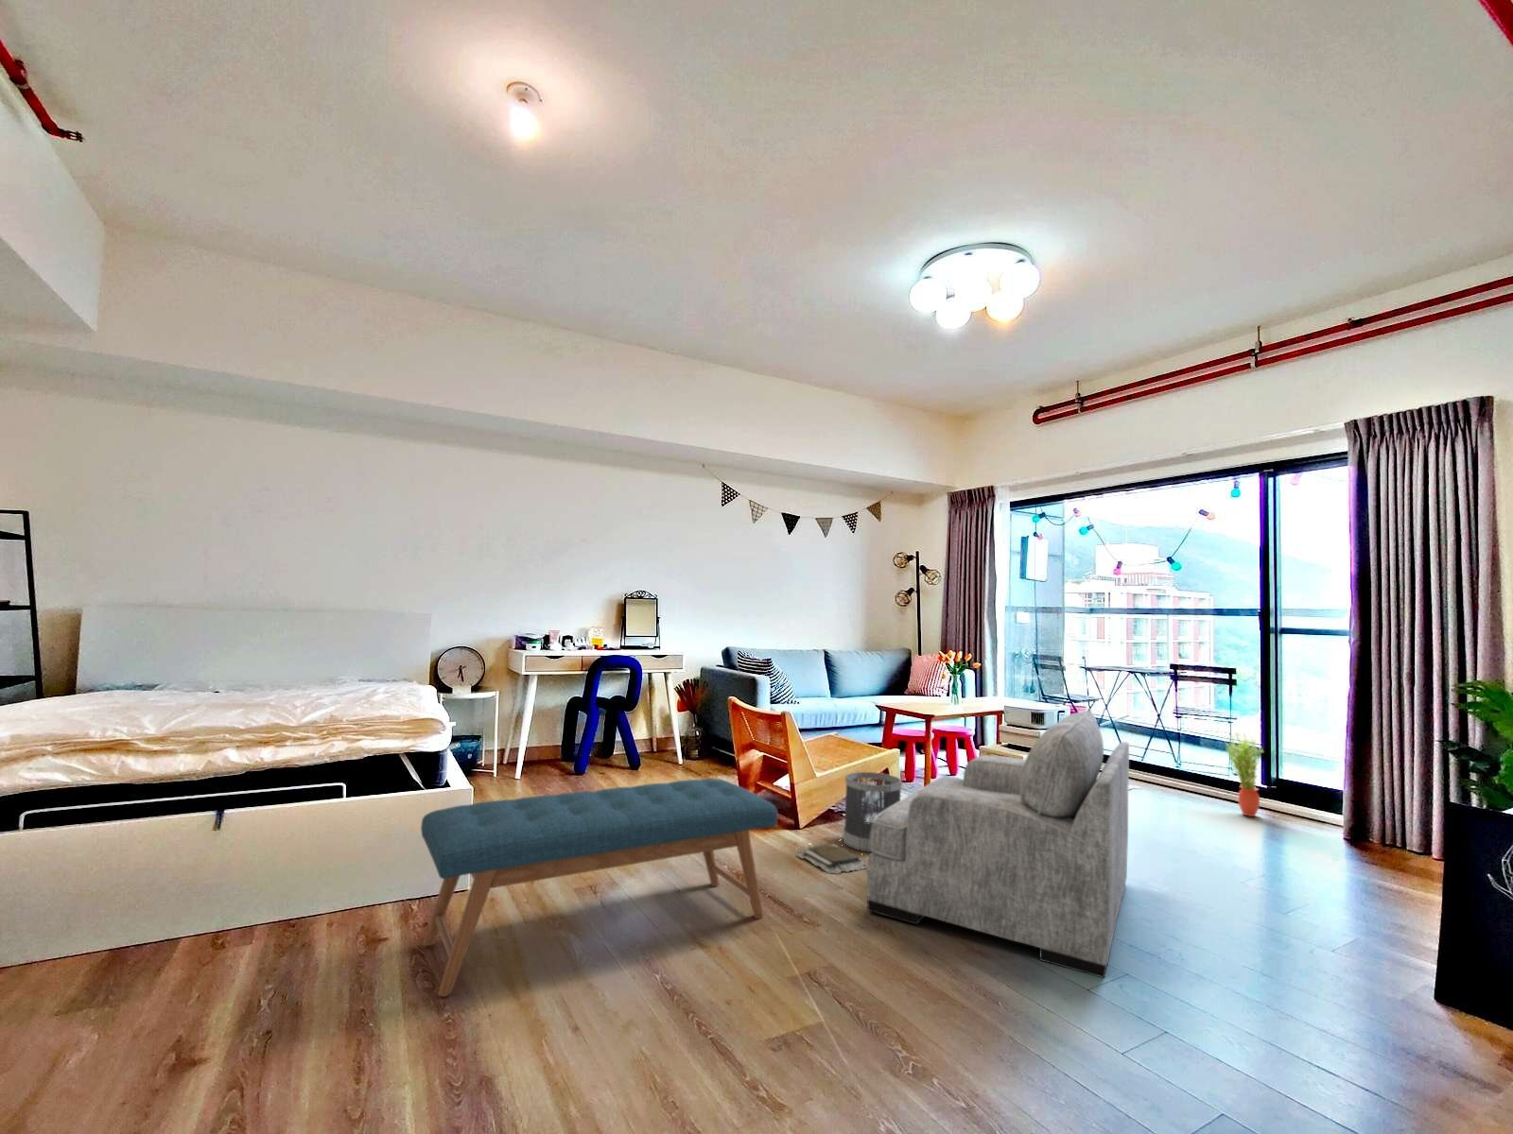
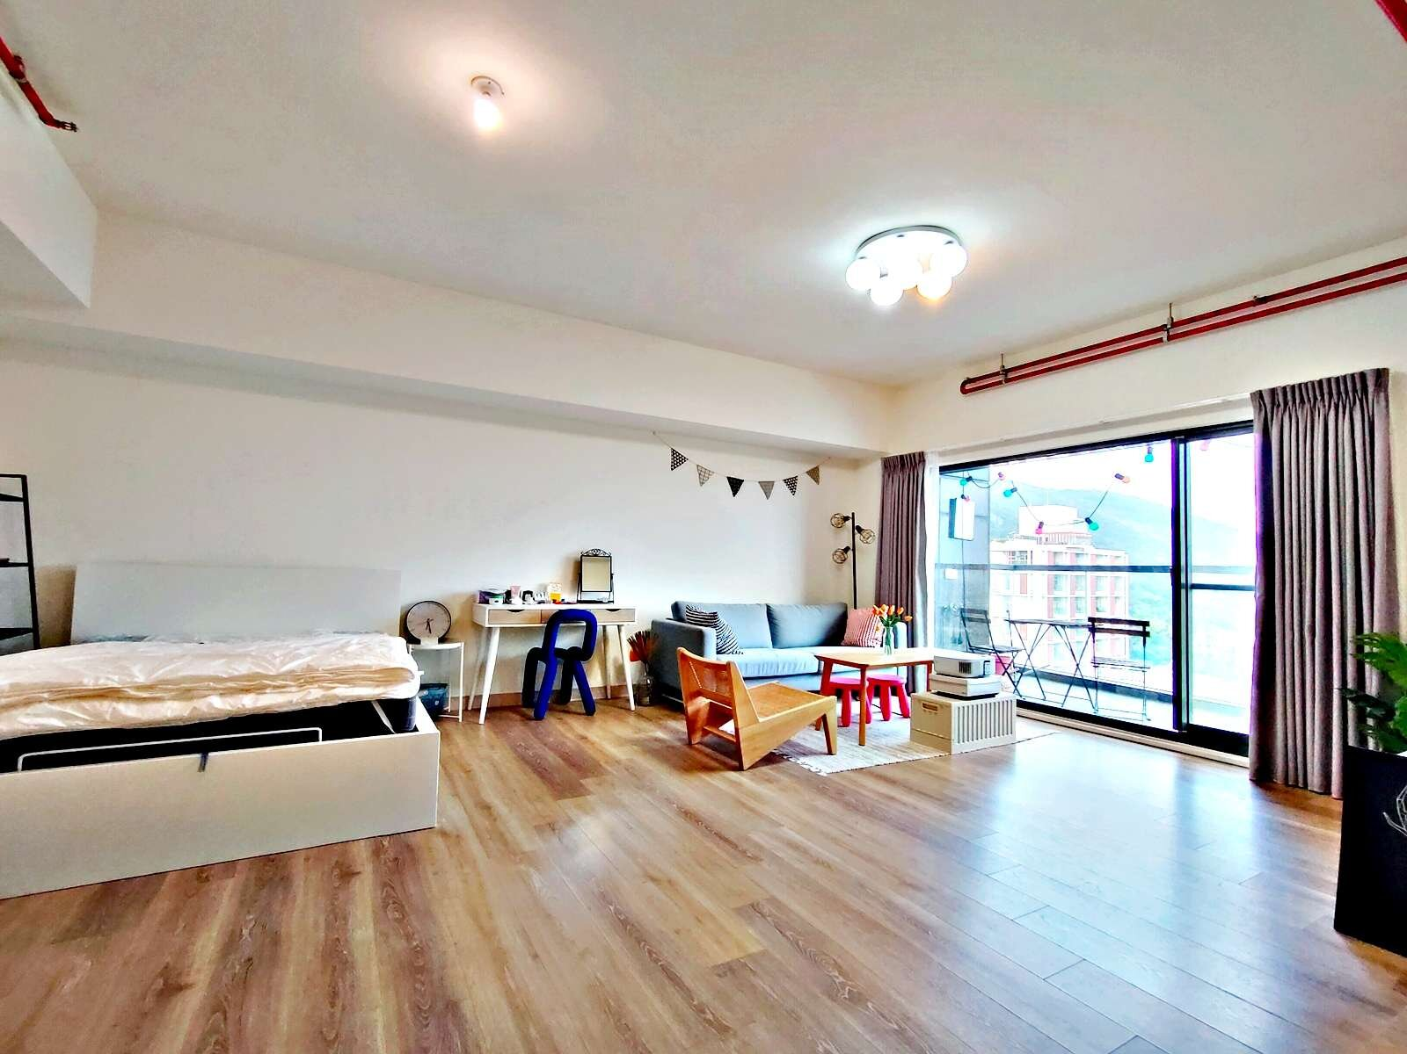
- bench (606, 864)
- armchair (1004, 804)
- book (832, 852)
- wastebasket (872, 810)
- potted plant (1243, 774)
